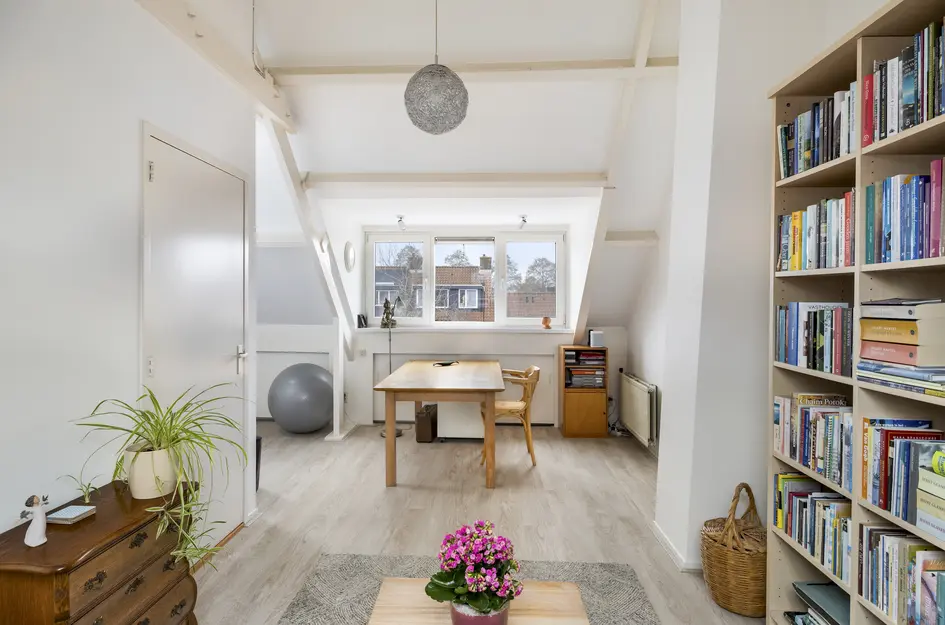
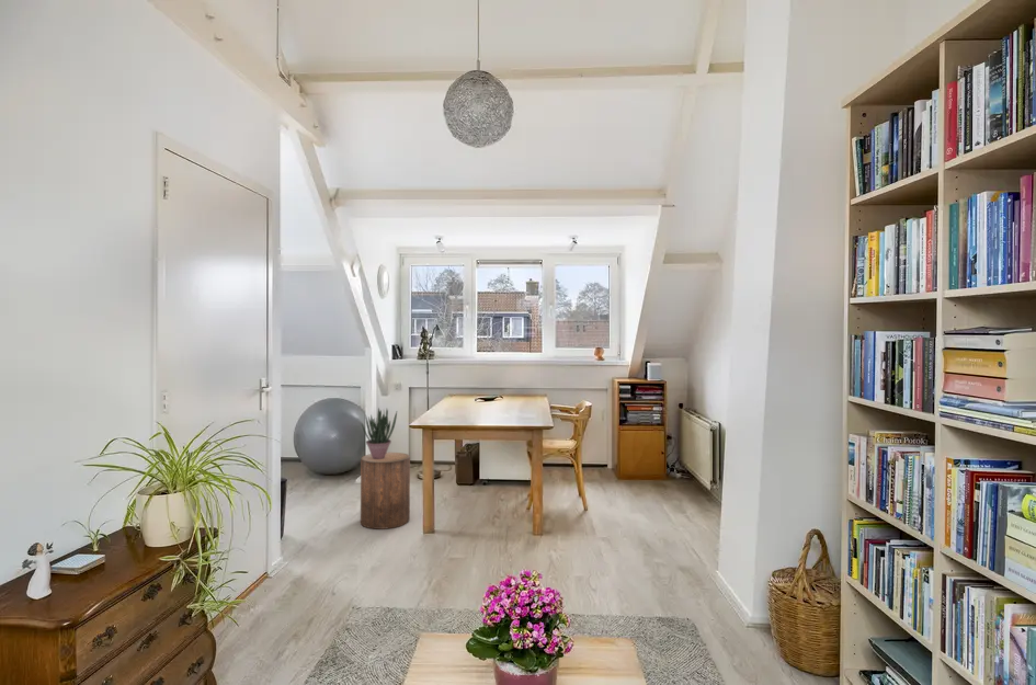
+ stool (385, 489)
+ potted plant (379, 432)
